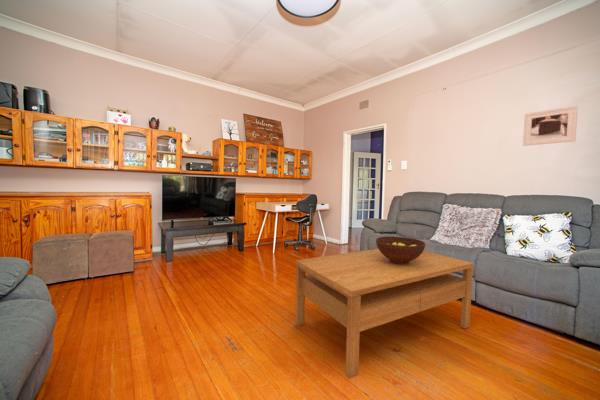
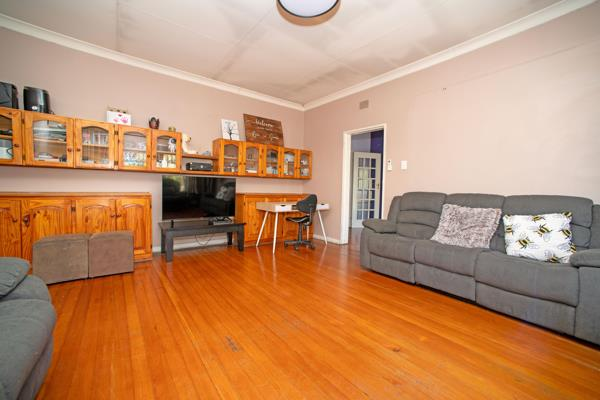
- fruit bowl (399, 251)
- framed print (548, 126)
- coffee table (383, 293)
